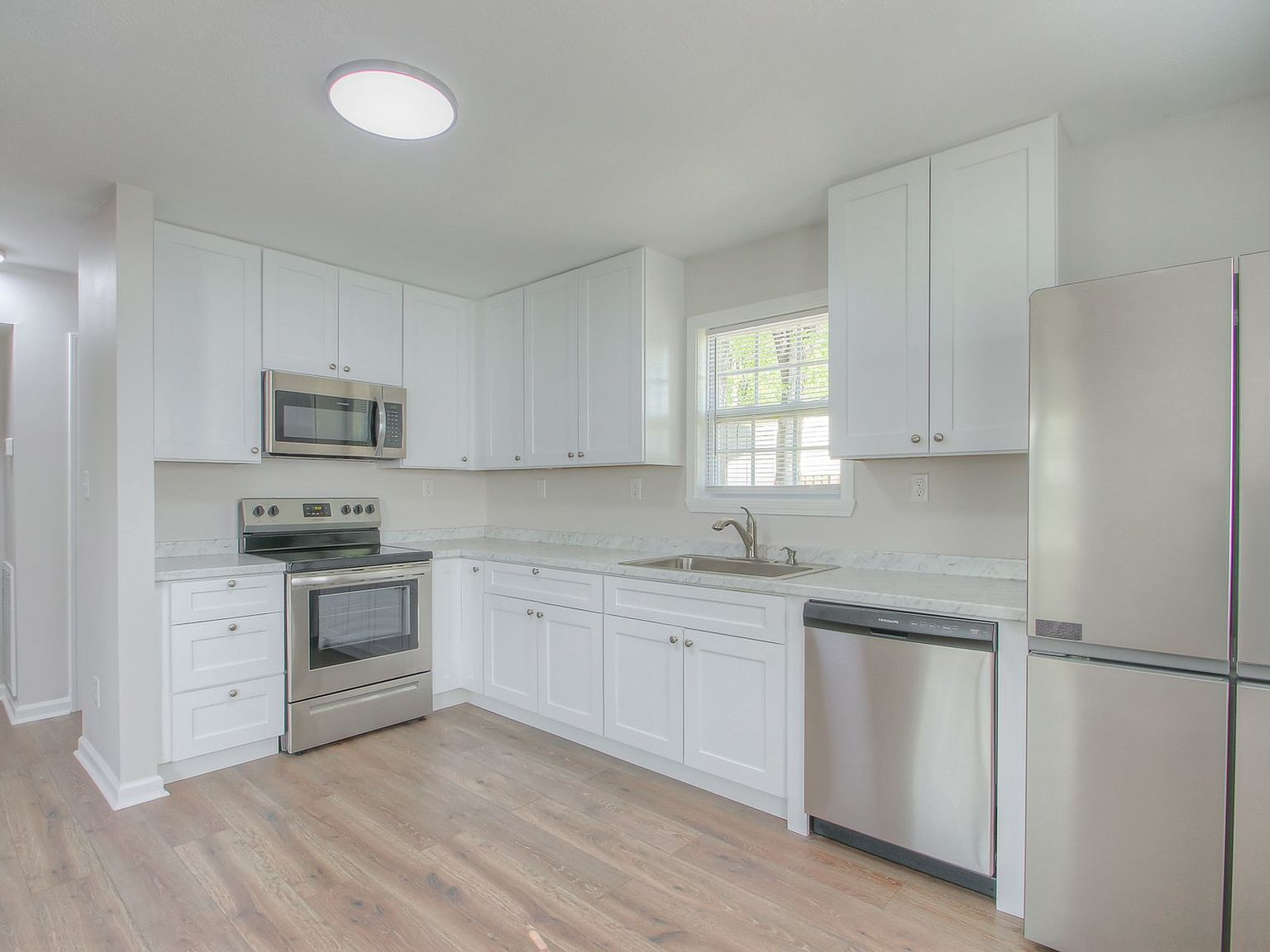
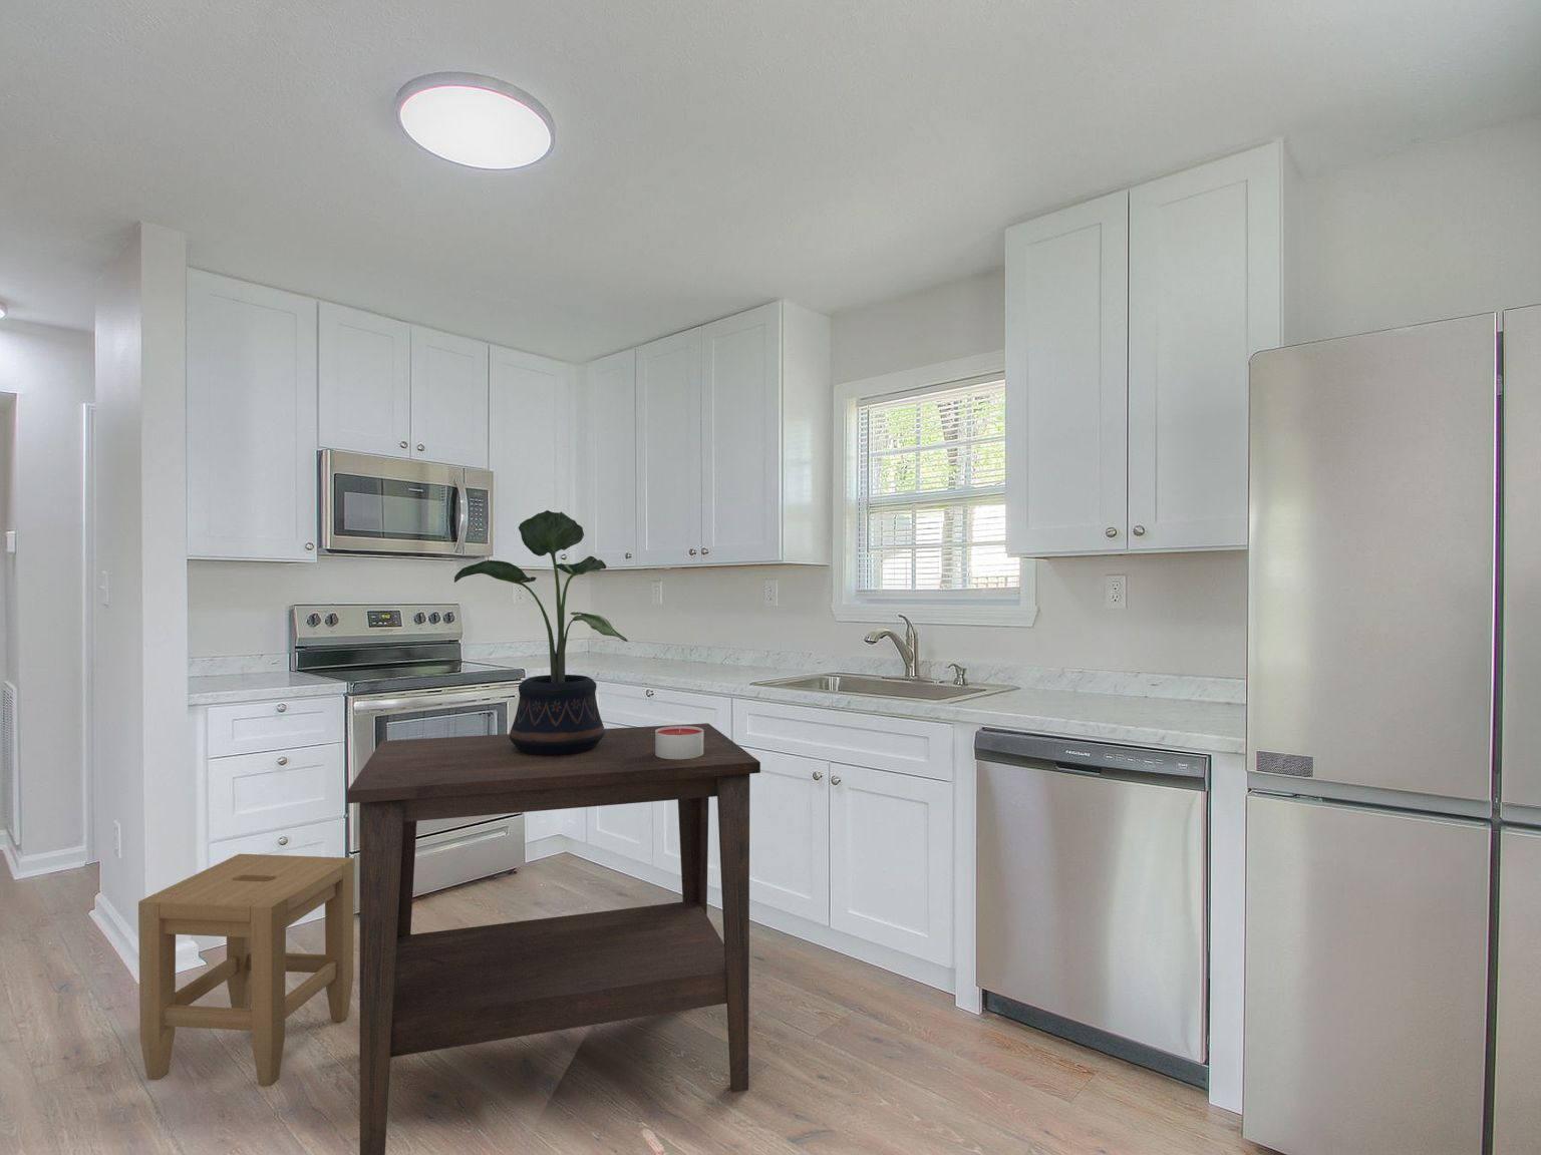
+ side table (559, 916)
+ potted plant (547, 628)
+ stool (254, 962)
+ candle (679, 740)
